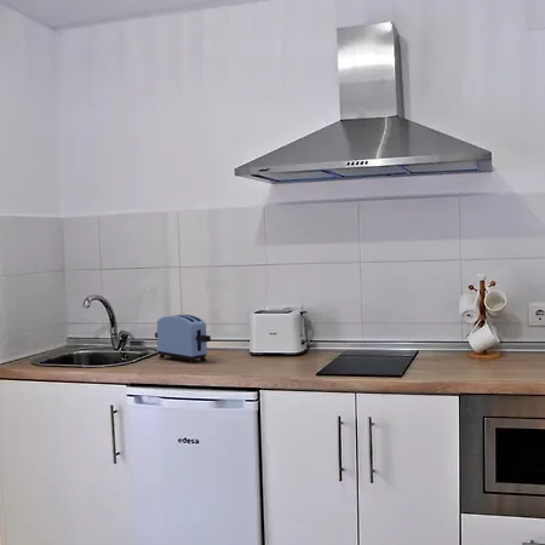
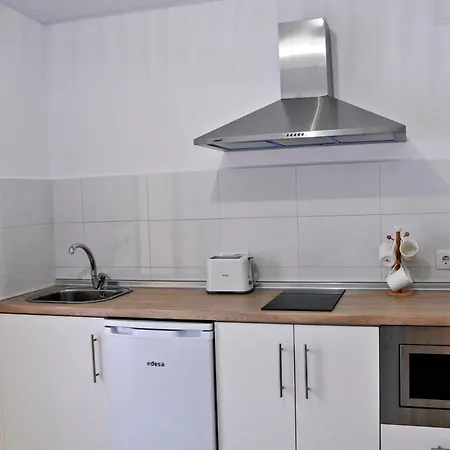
- toaster (180, 337)
